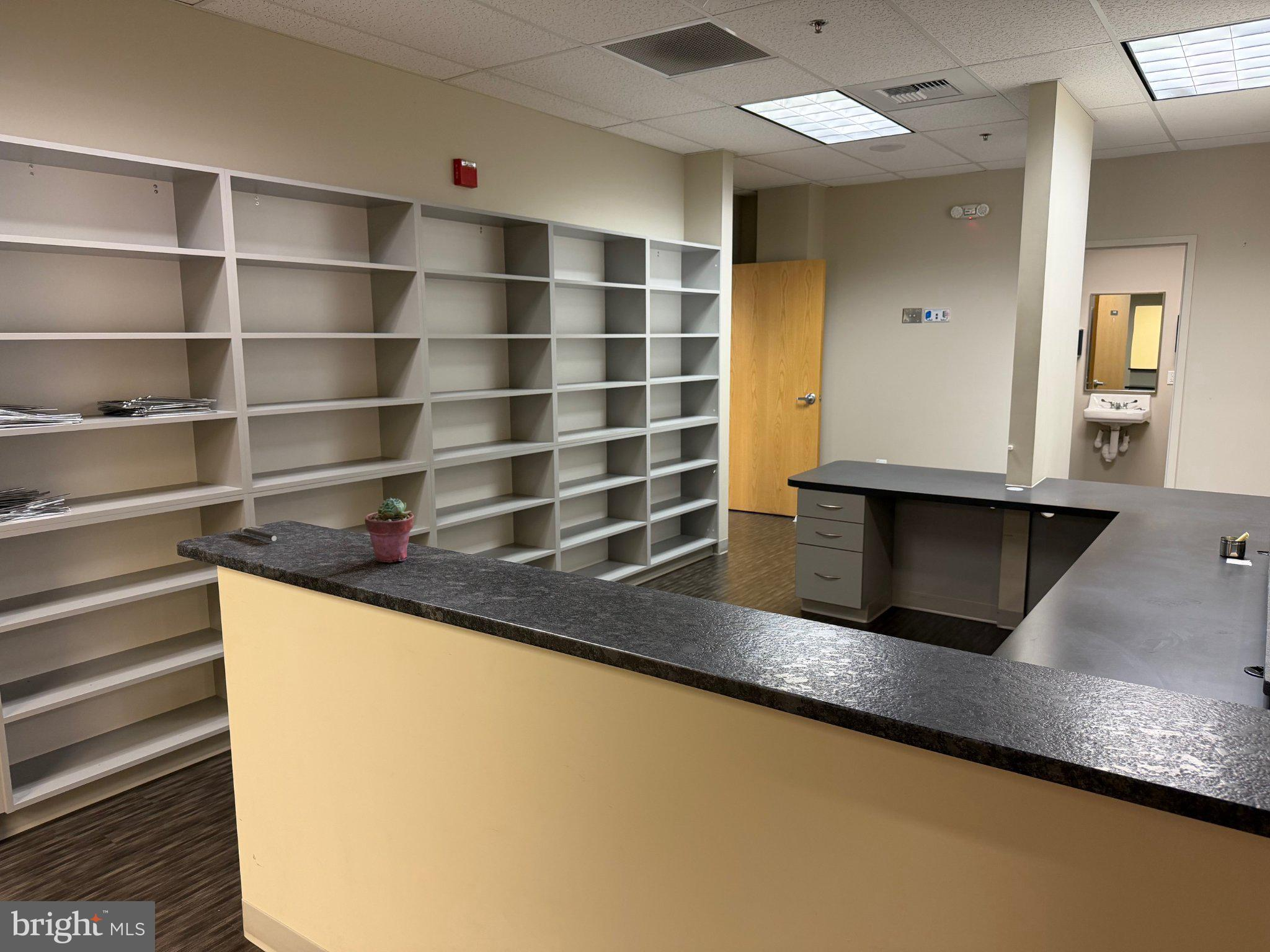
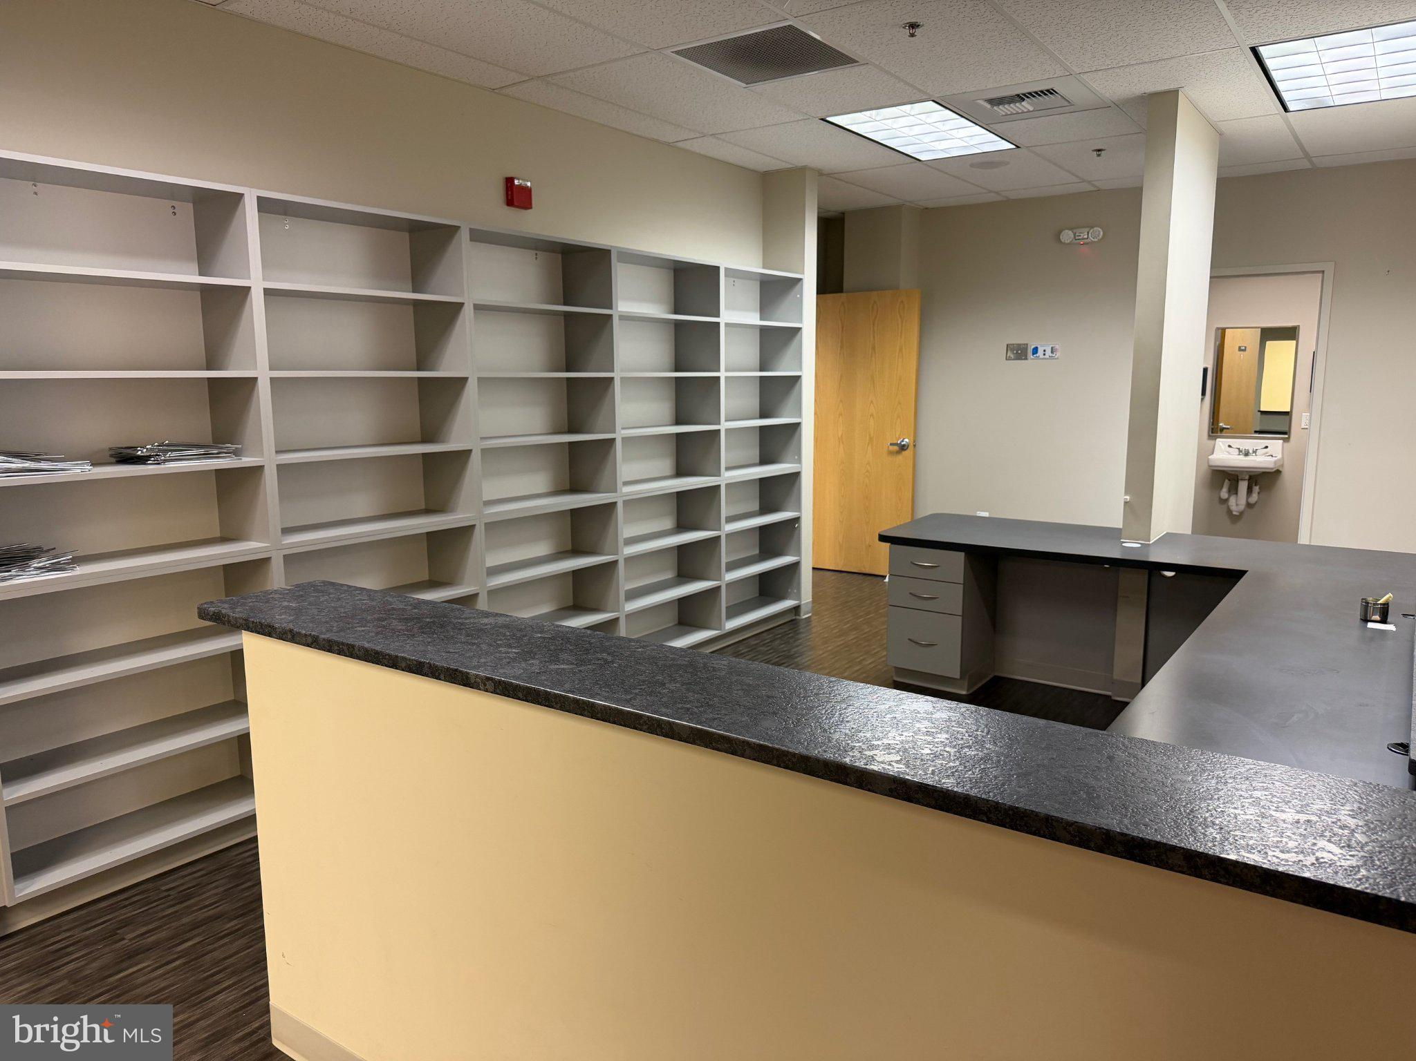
- electrical cable (257, 534)
- potted succulent (390, 528)
